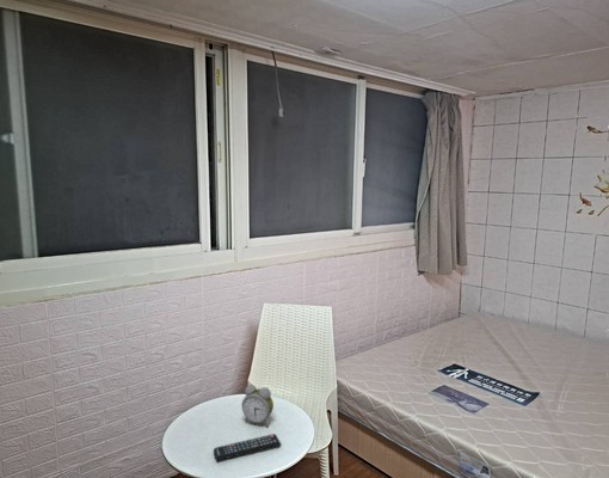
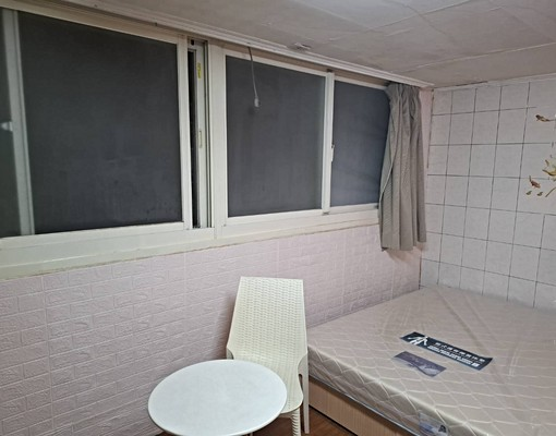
- remote control (247, 447)
- alarm clock (258, 404)
